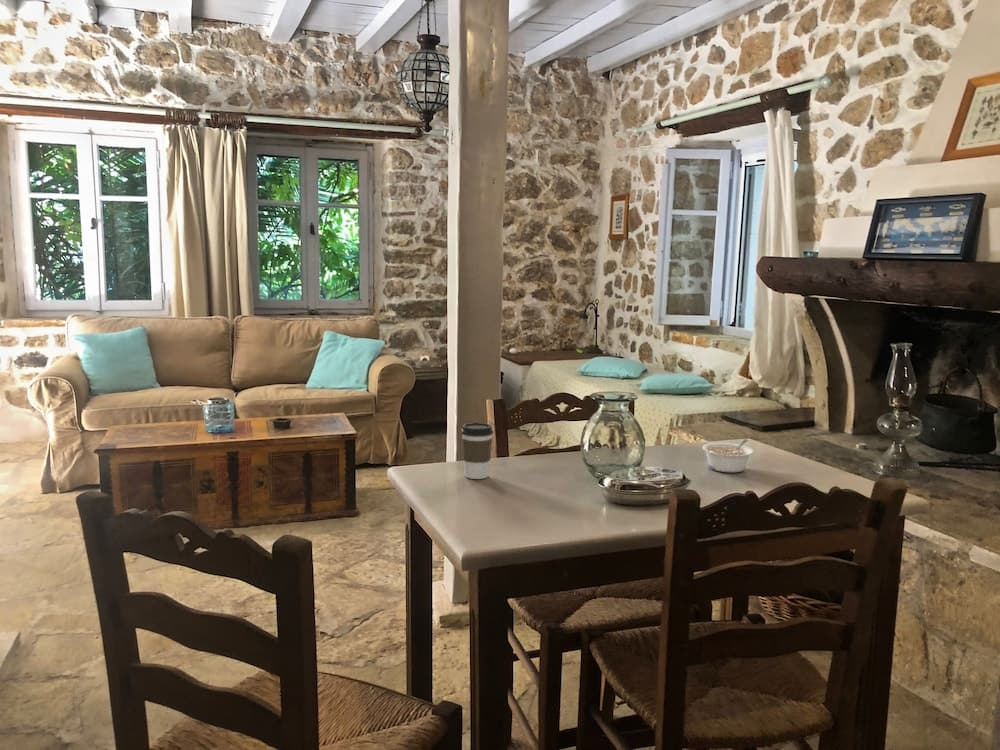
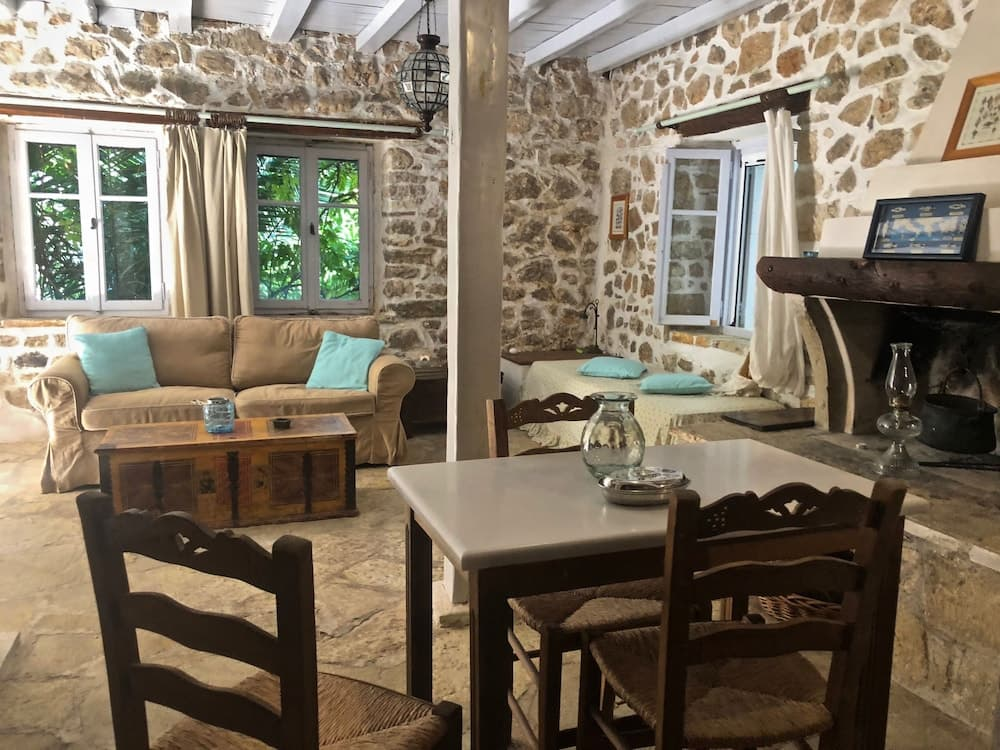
- coffee cup (476, 450)
- legume (727, 455)
